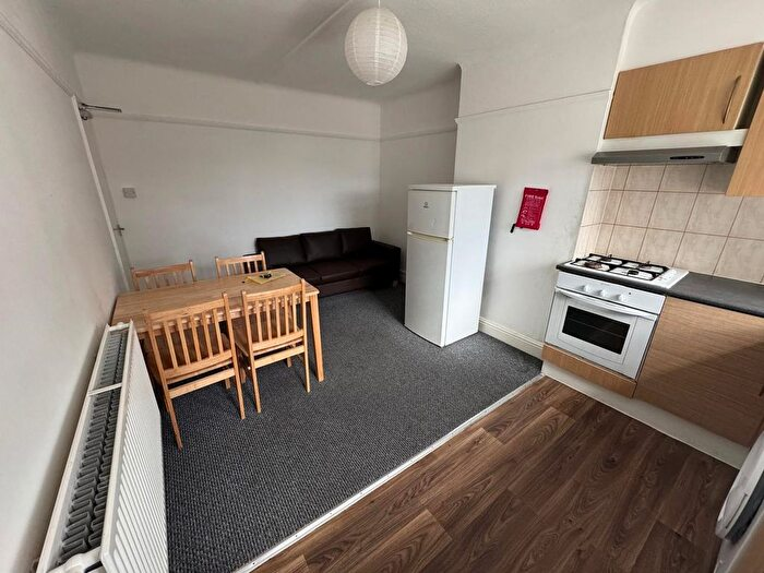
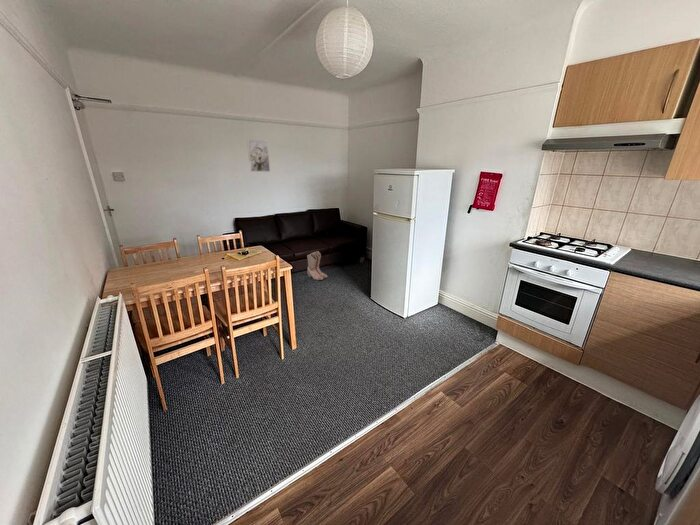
+ boots (317, 264)
+ wall art (259, 156)
